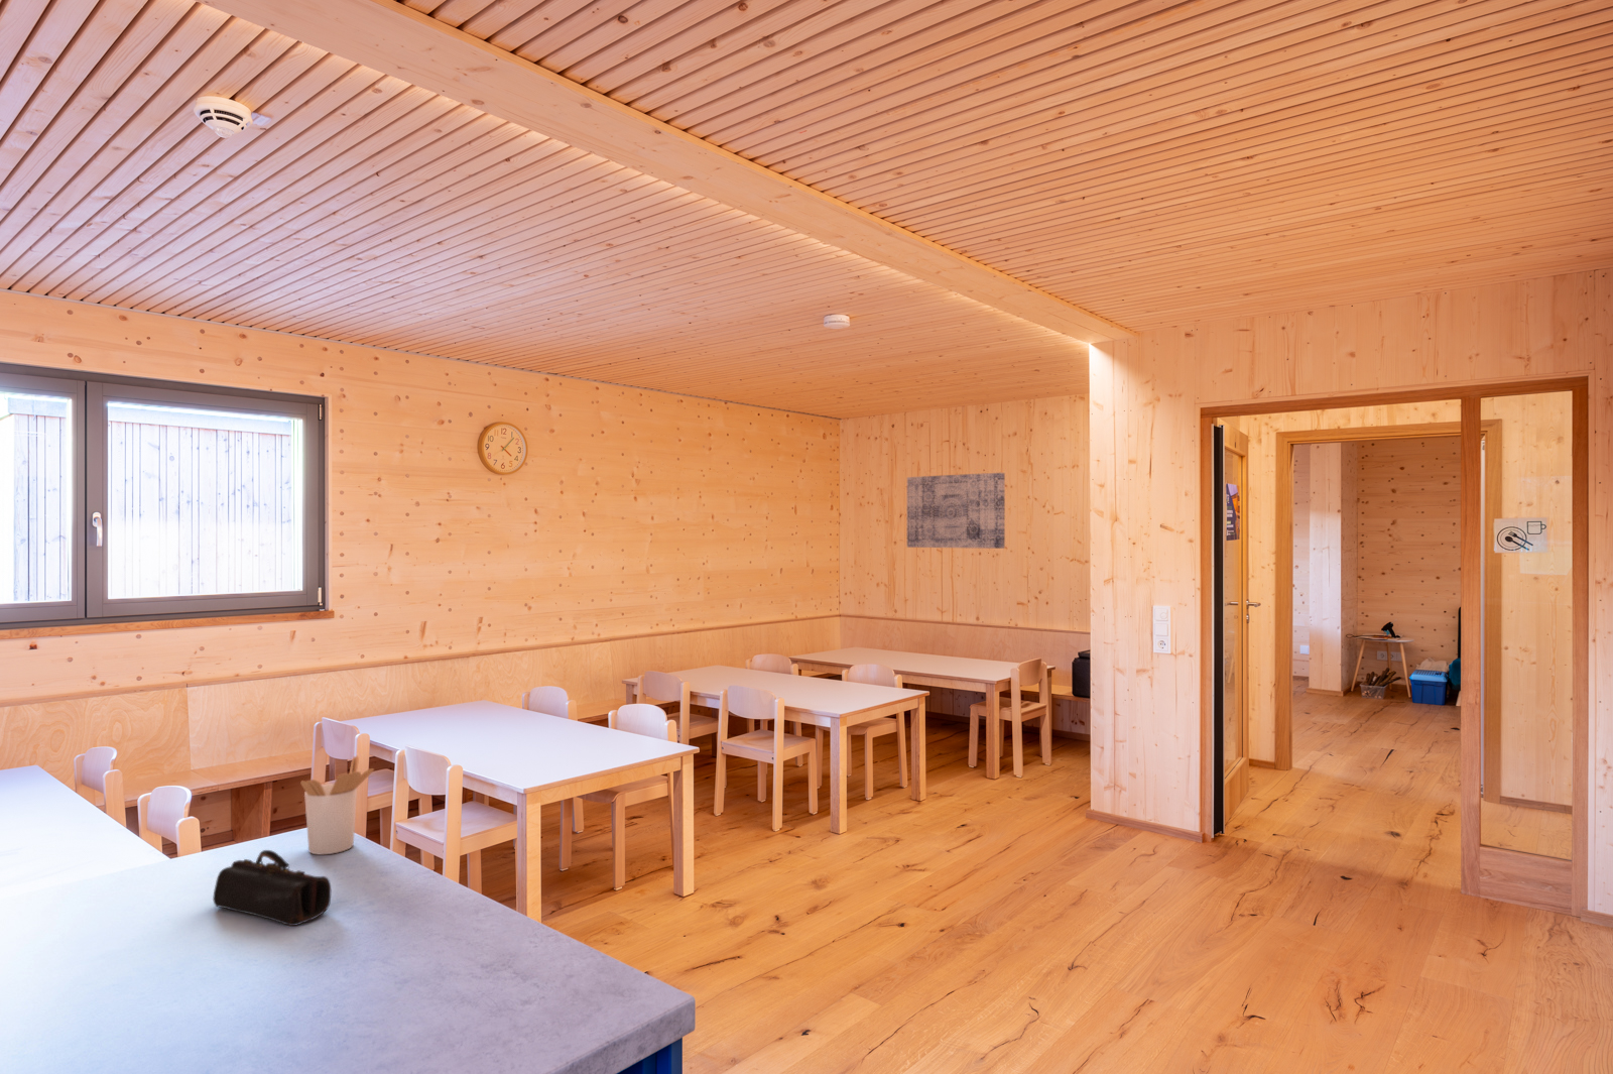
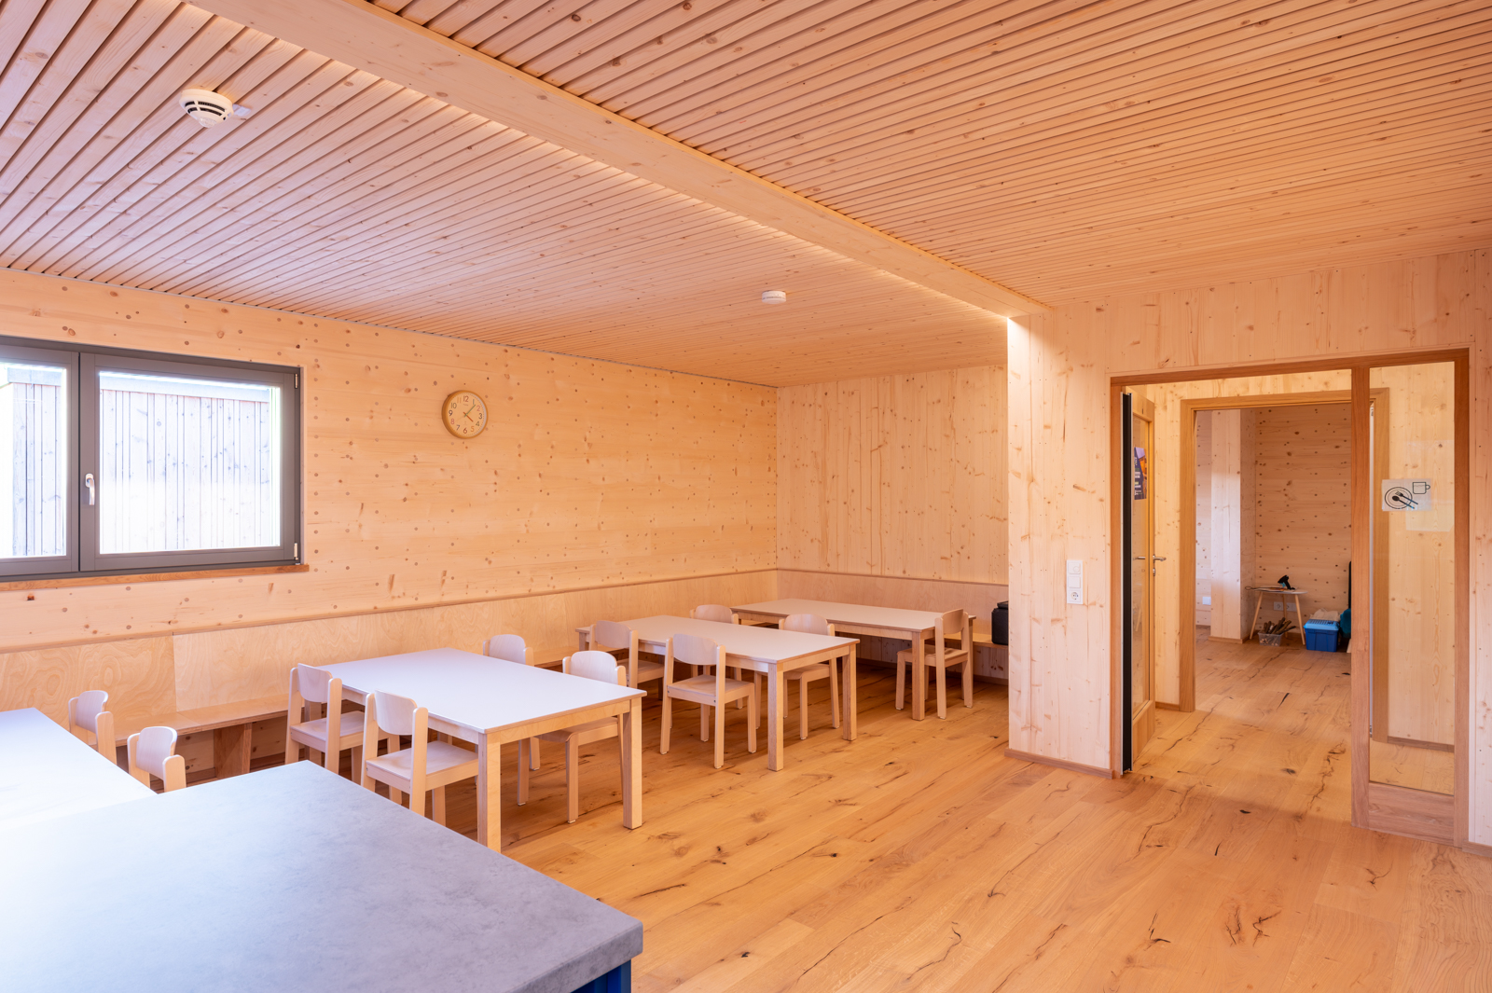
- wall art (954, 512)
- utensil holder (339, 805)
- pencil case (272, 880)
